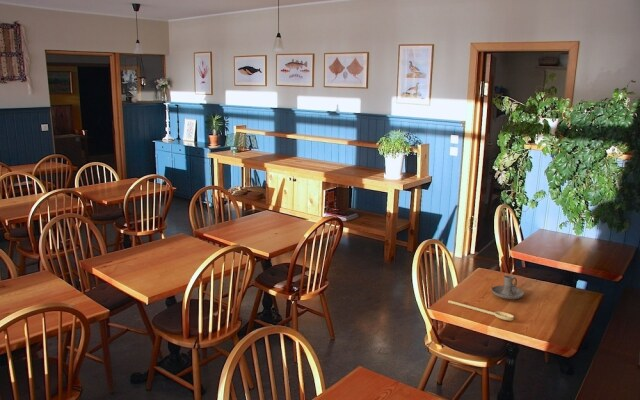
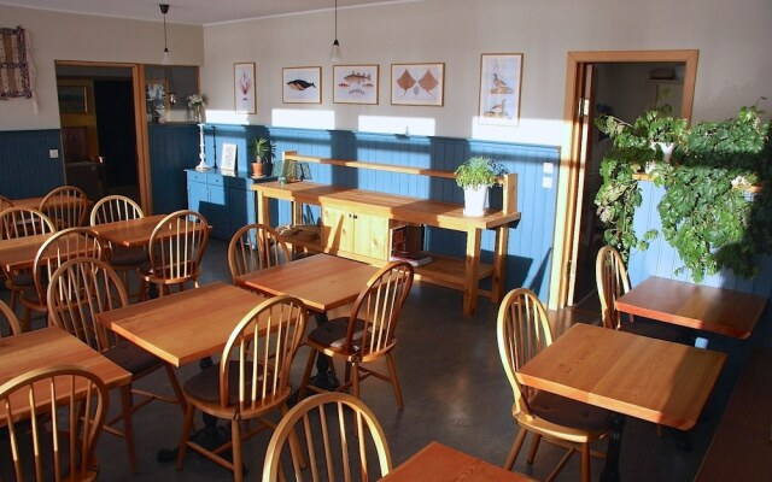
- candle holder (509, 285)
- spoon (479, 309)
